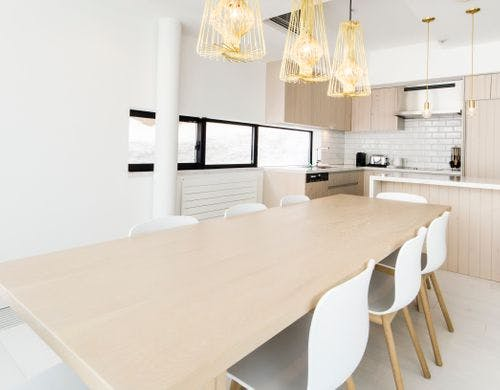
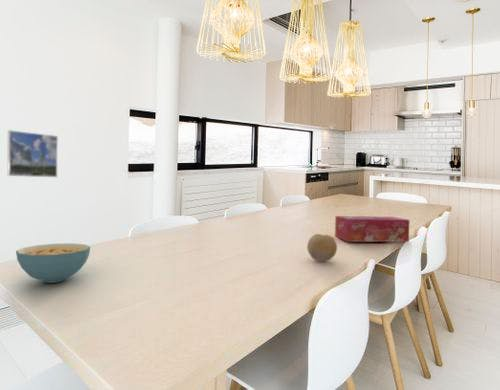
+ cereal bowl (54, 264)
+ fruit (321, 247)
+ tissue box (370, 228)
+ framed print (33, 155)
